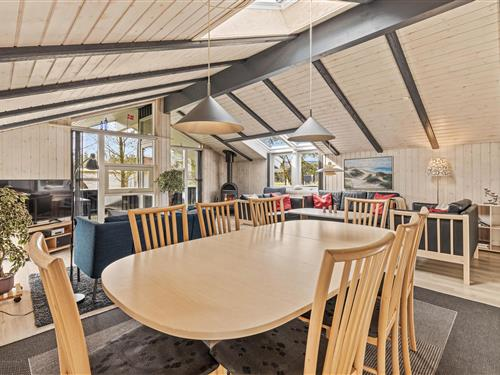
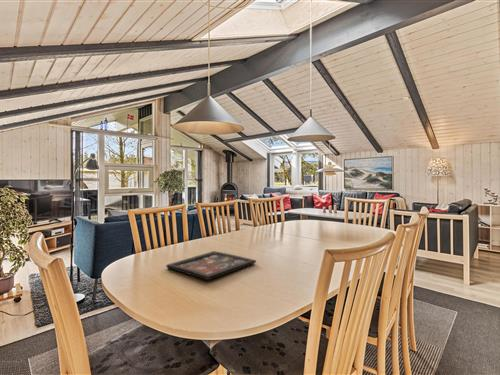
+ decorative tray (212, 263)
